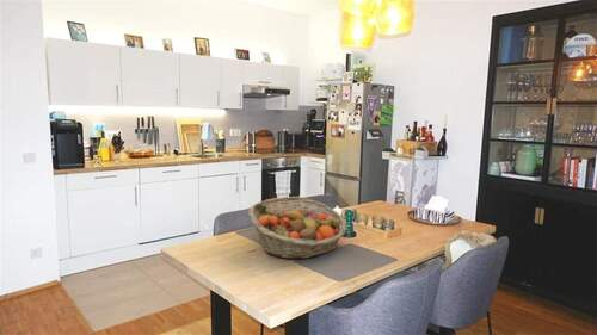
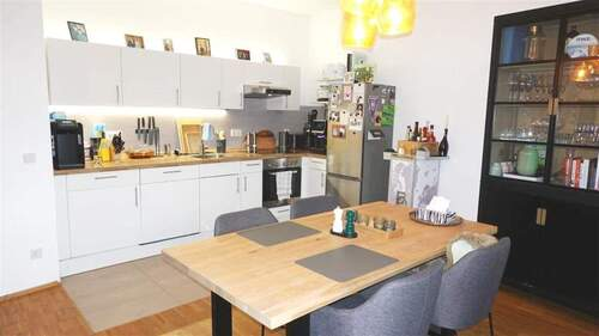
- fruit basket (297, 225)
